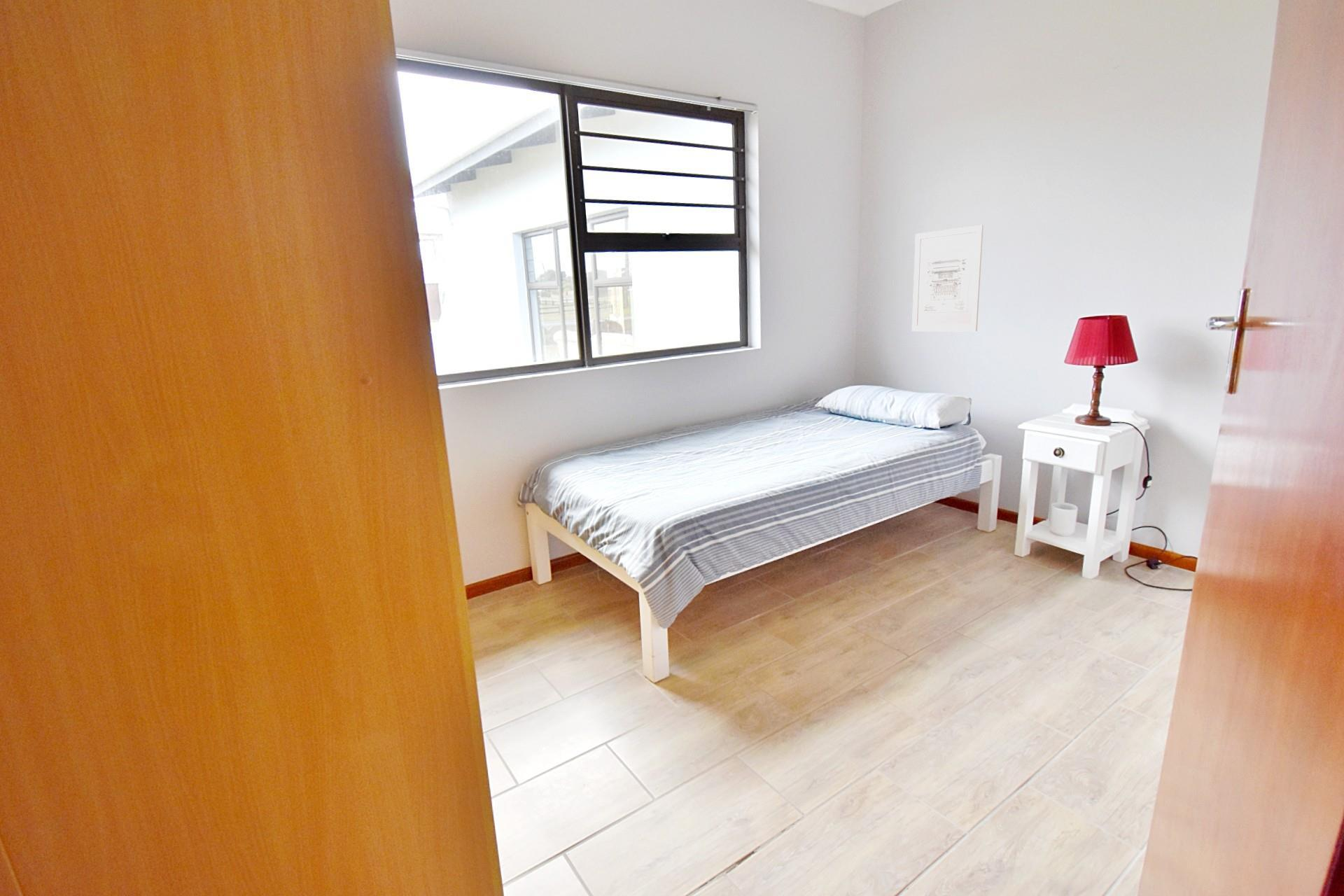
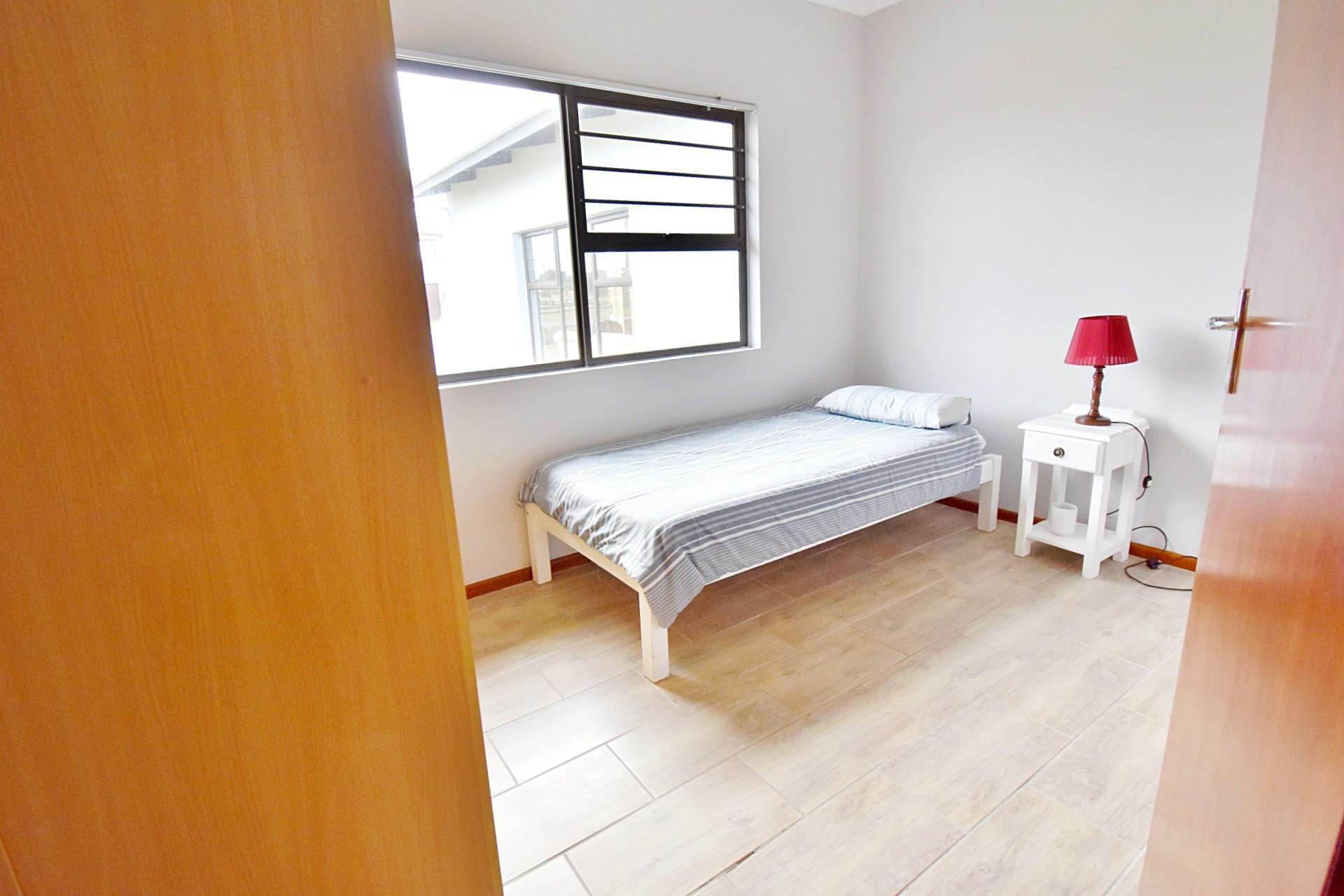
- wall art (945, 281)
